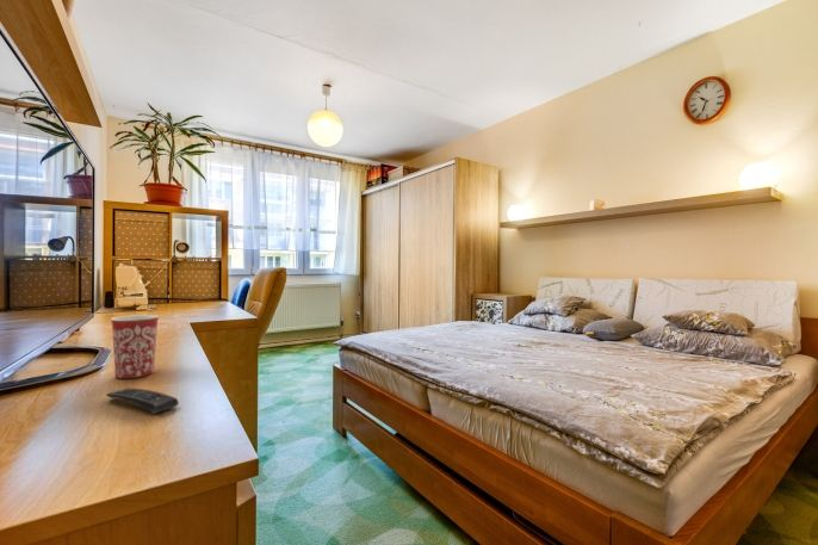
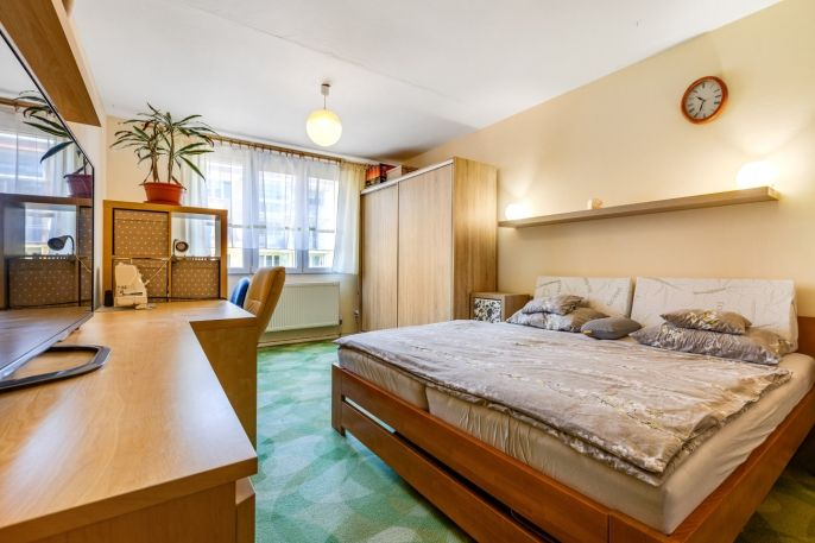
- mug (134, 343)
- remote control (138, 397)
